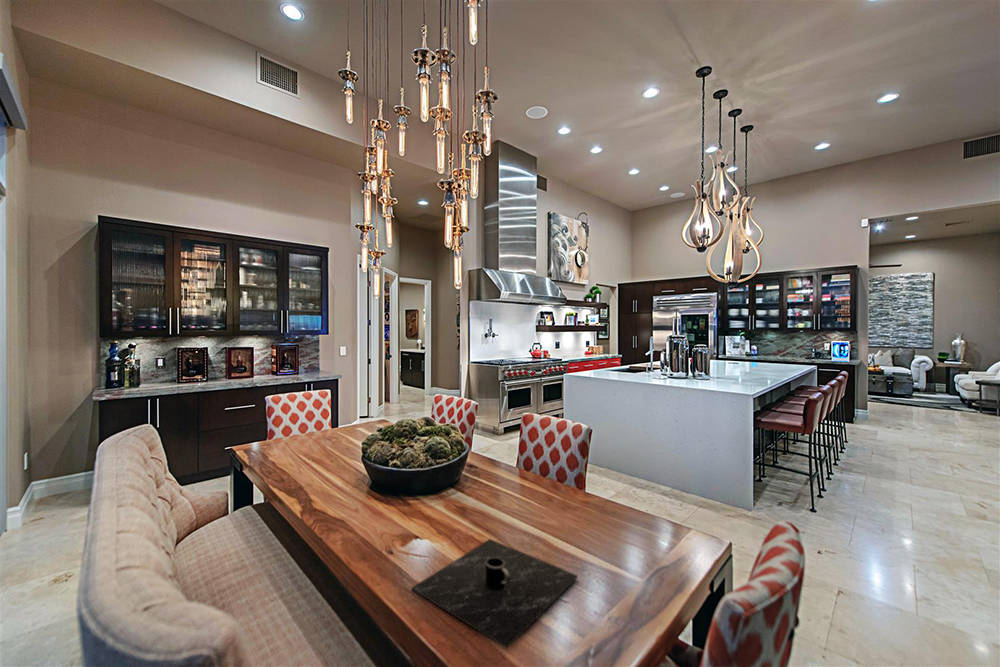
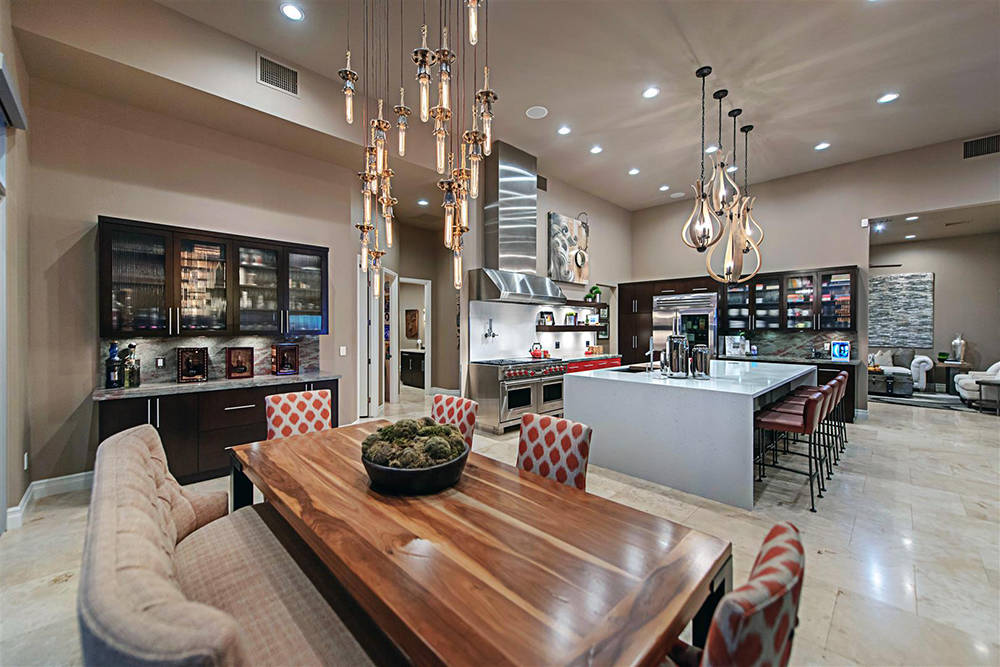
- placemat (496, 571)
